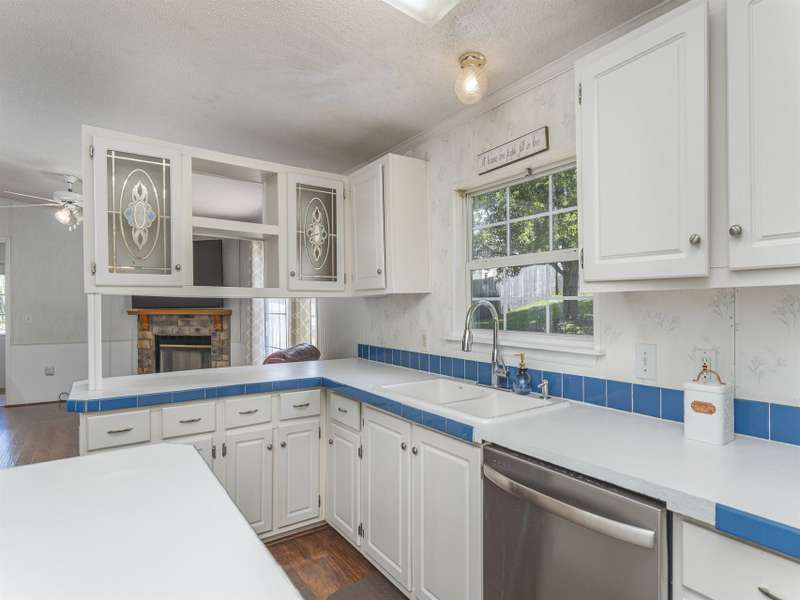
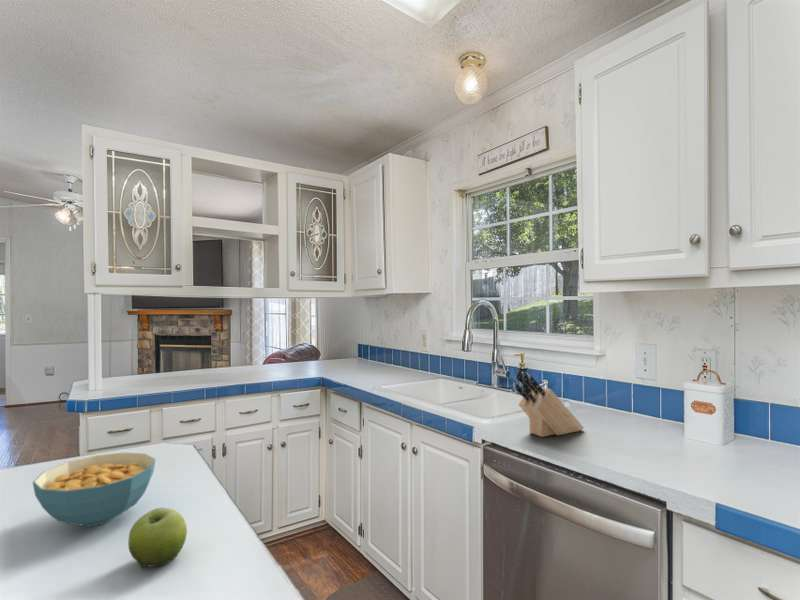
+ cereal bowl (98, 494)
+ knife block (547, 401)
+ fruit (158, 535)
